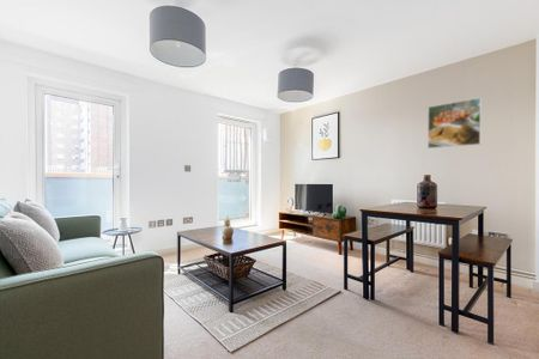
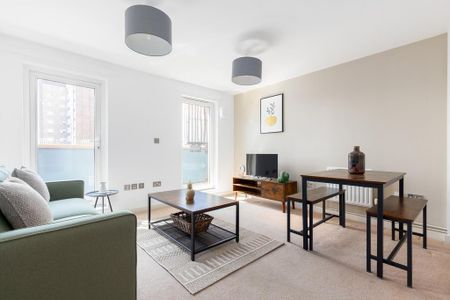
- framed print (453, 124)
